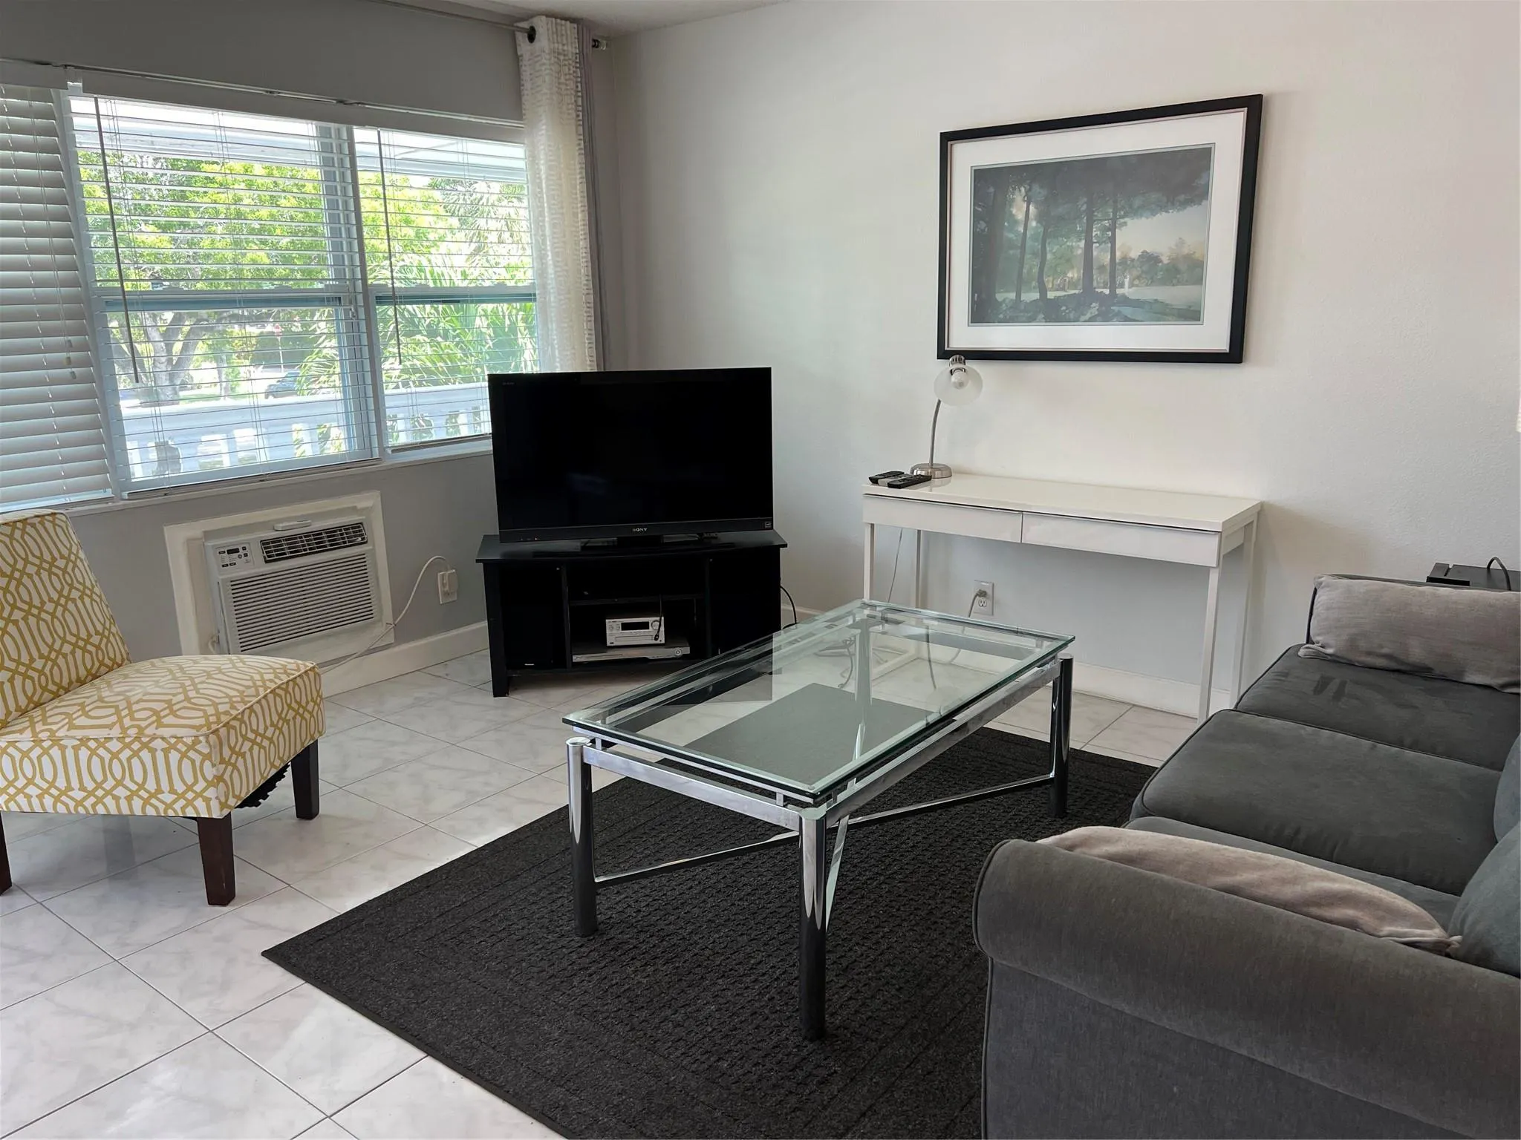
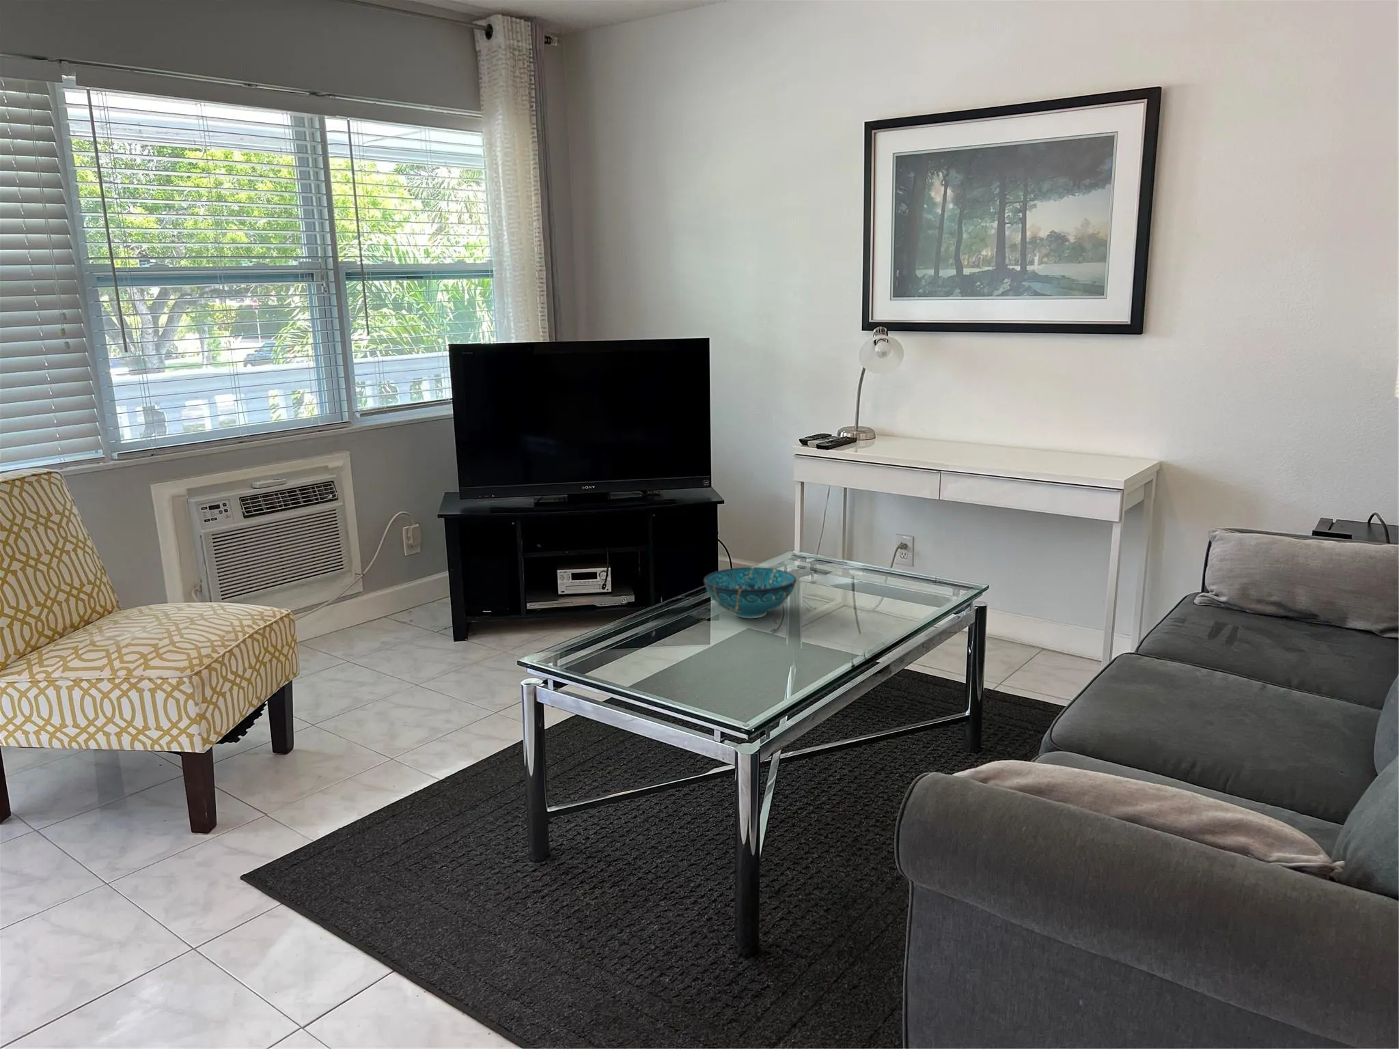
+ decorative bowl (750, 595)
